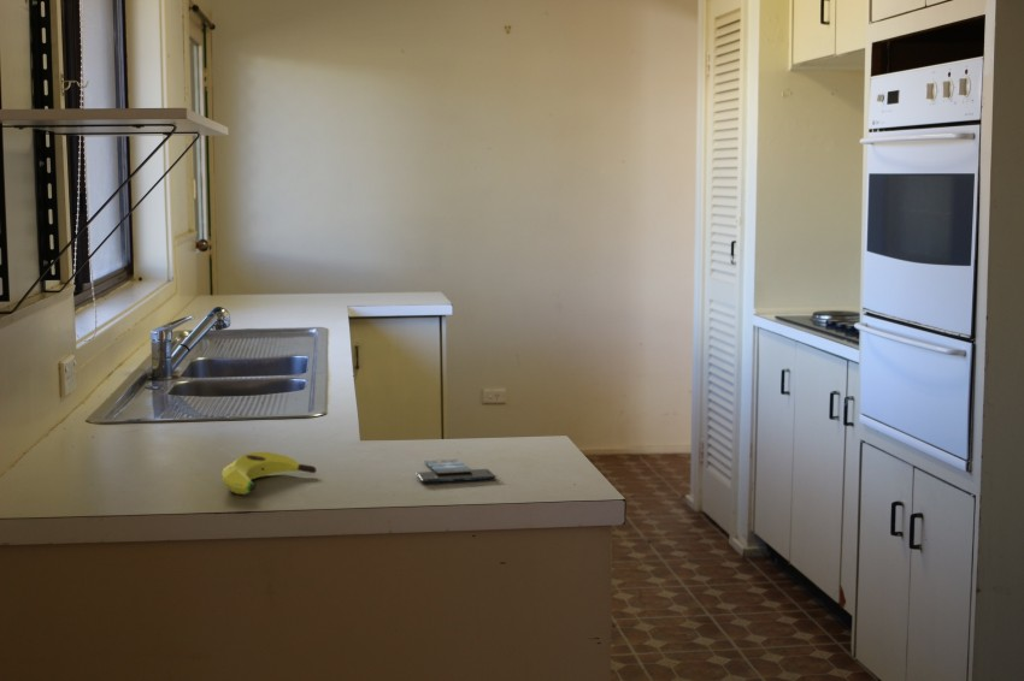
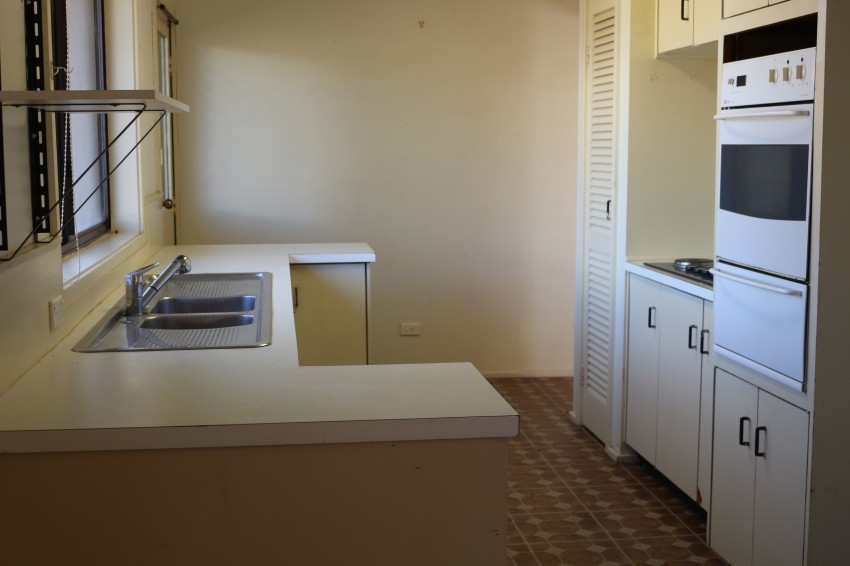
- banana (269, 470)
- smartphone (449, 468)
